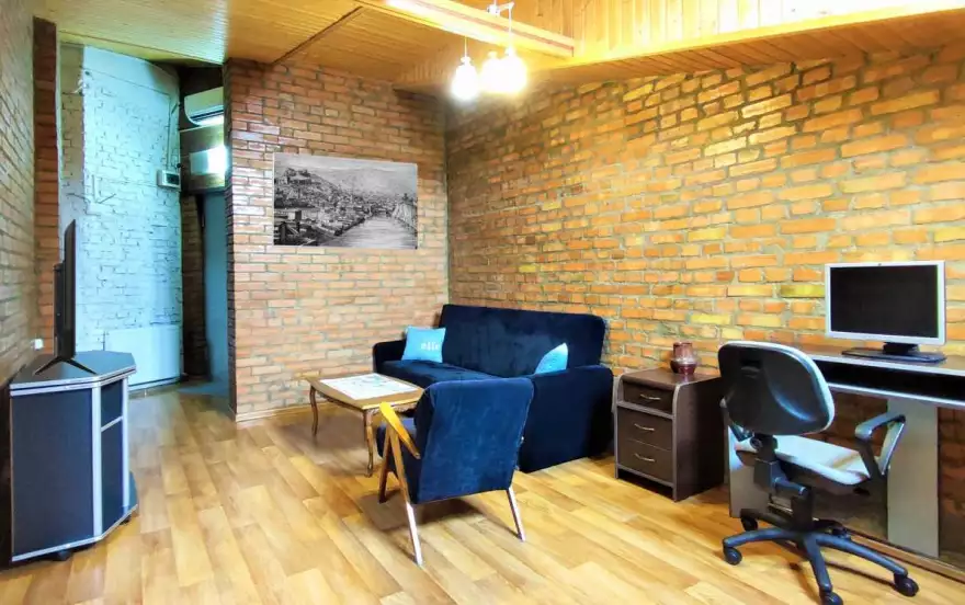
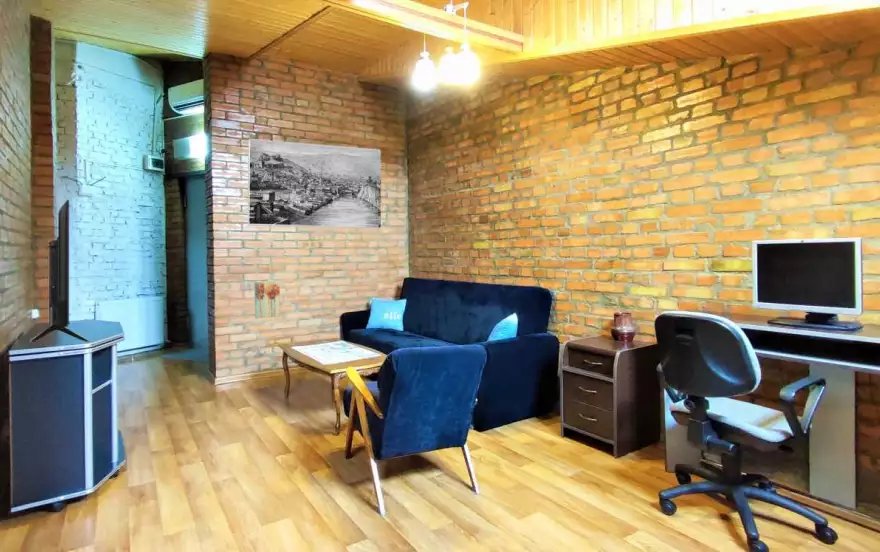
+ wall art (267, 299)
